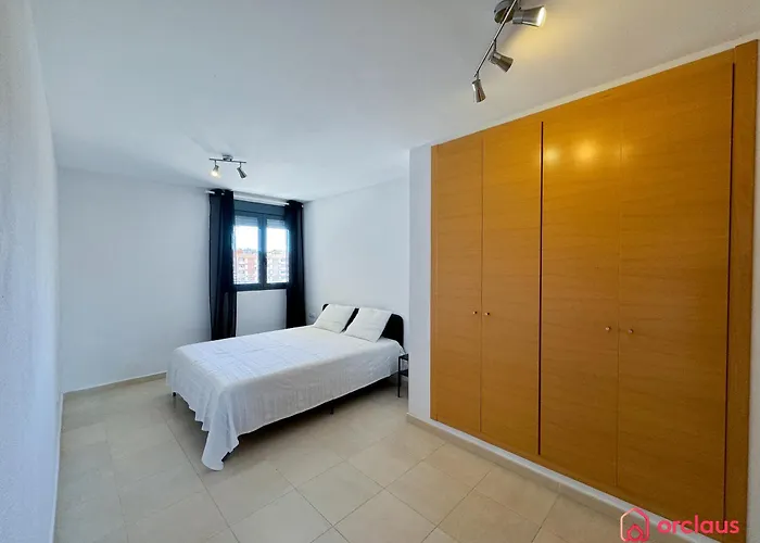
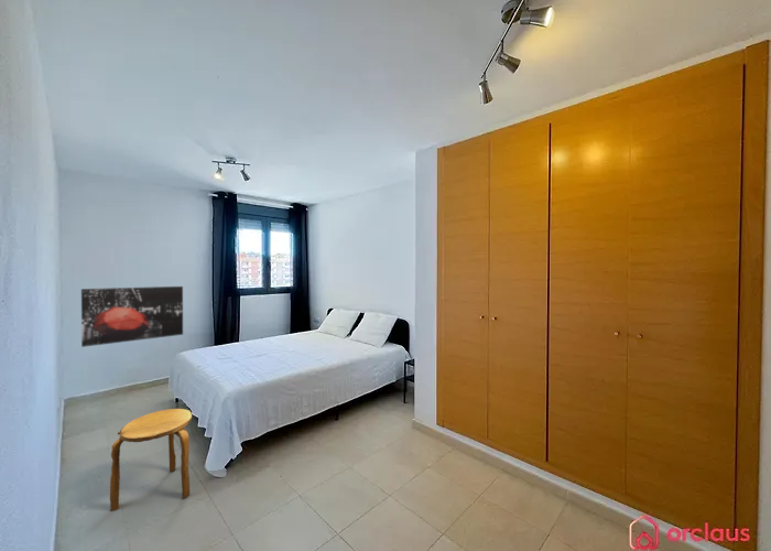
+ wall art (137, 313)
+ stool (169, 452)
